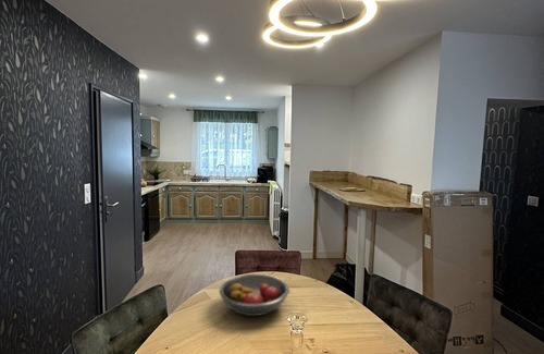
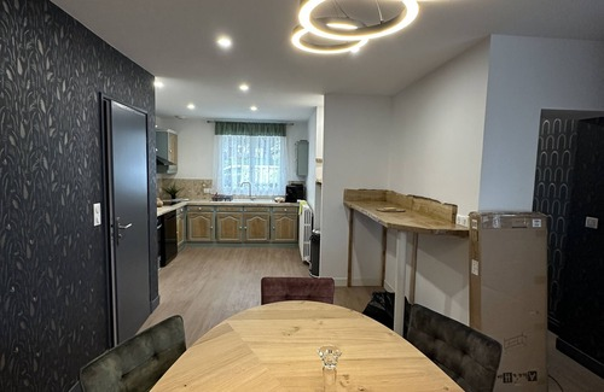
- fruit bowl (254, 294)
